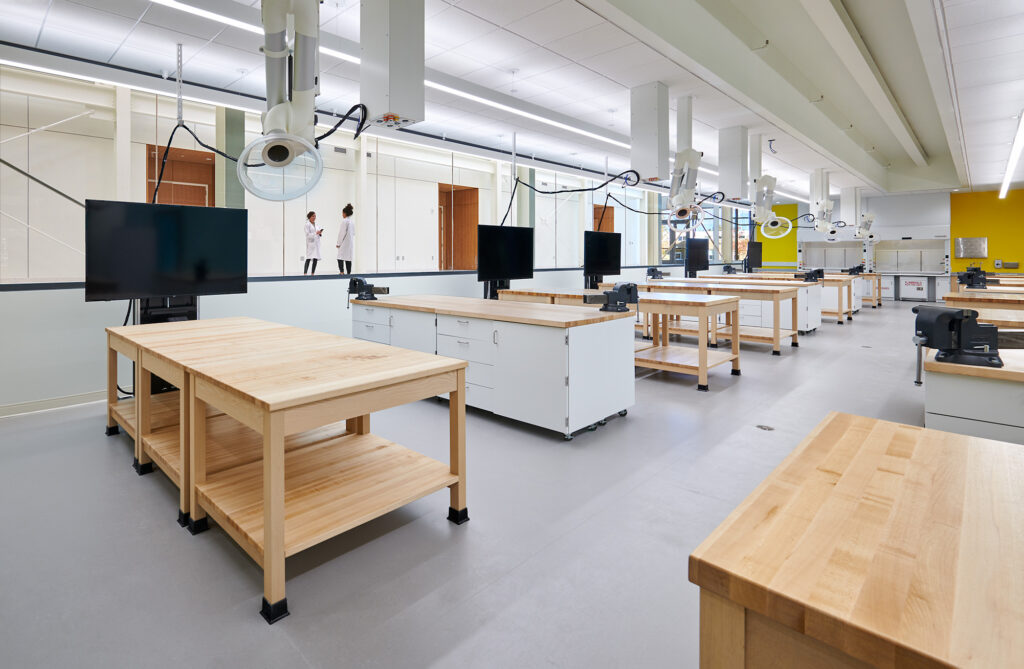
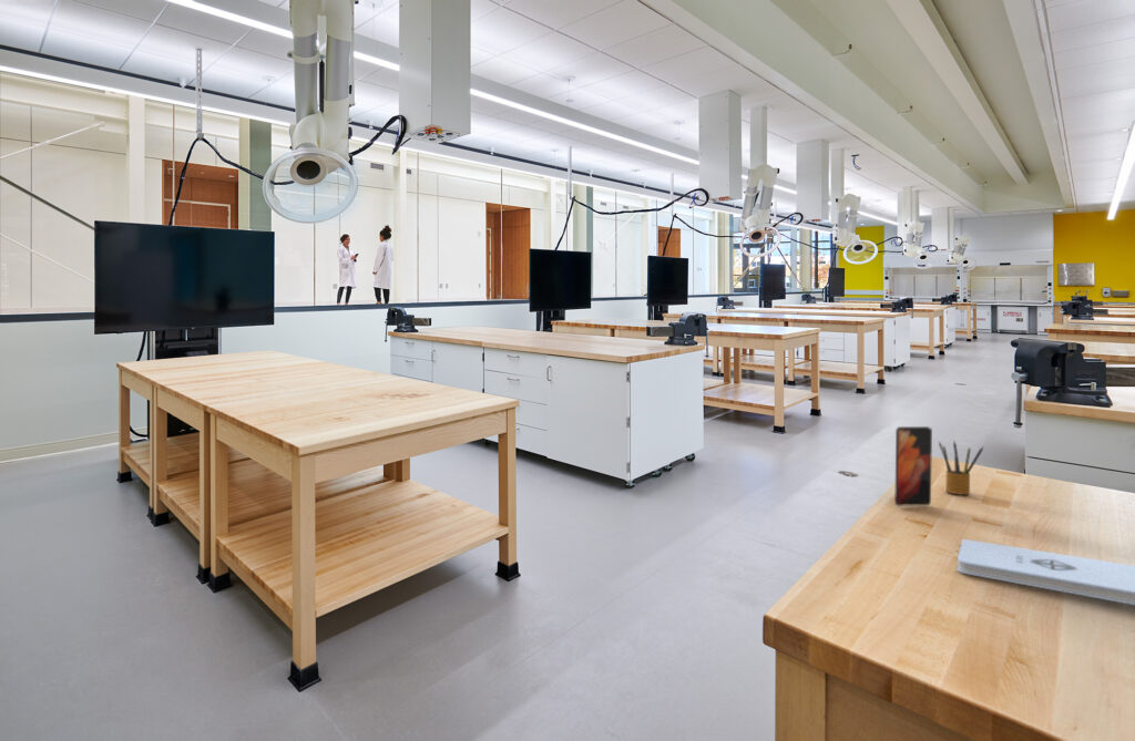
+ pencil box (959, 467)
+ notepad (1046, 569)
+ smartphone (913, 465)
